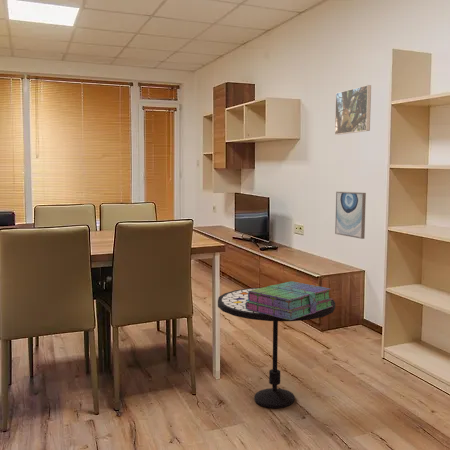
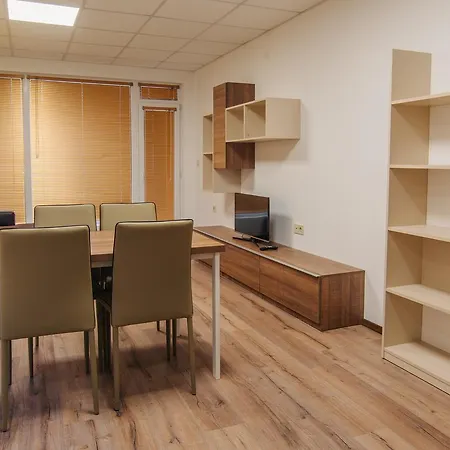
- side table (275, 350)
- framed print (352, 111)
- wall art (349, 214)
- stack of books (289, 298)
